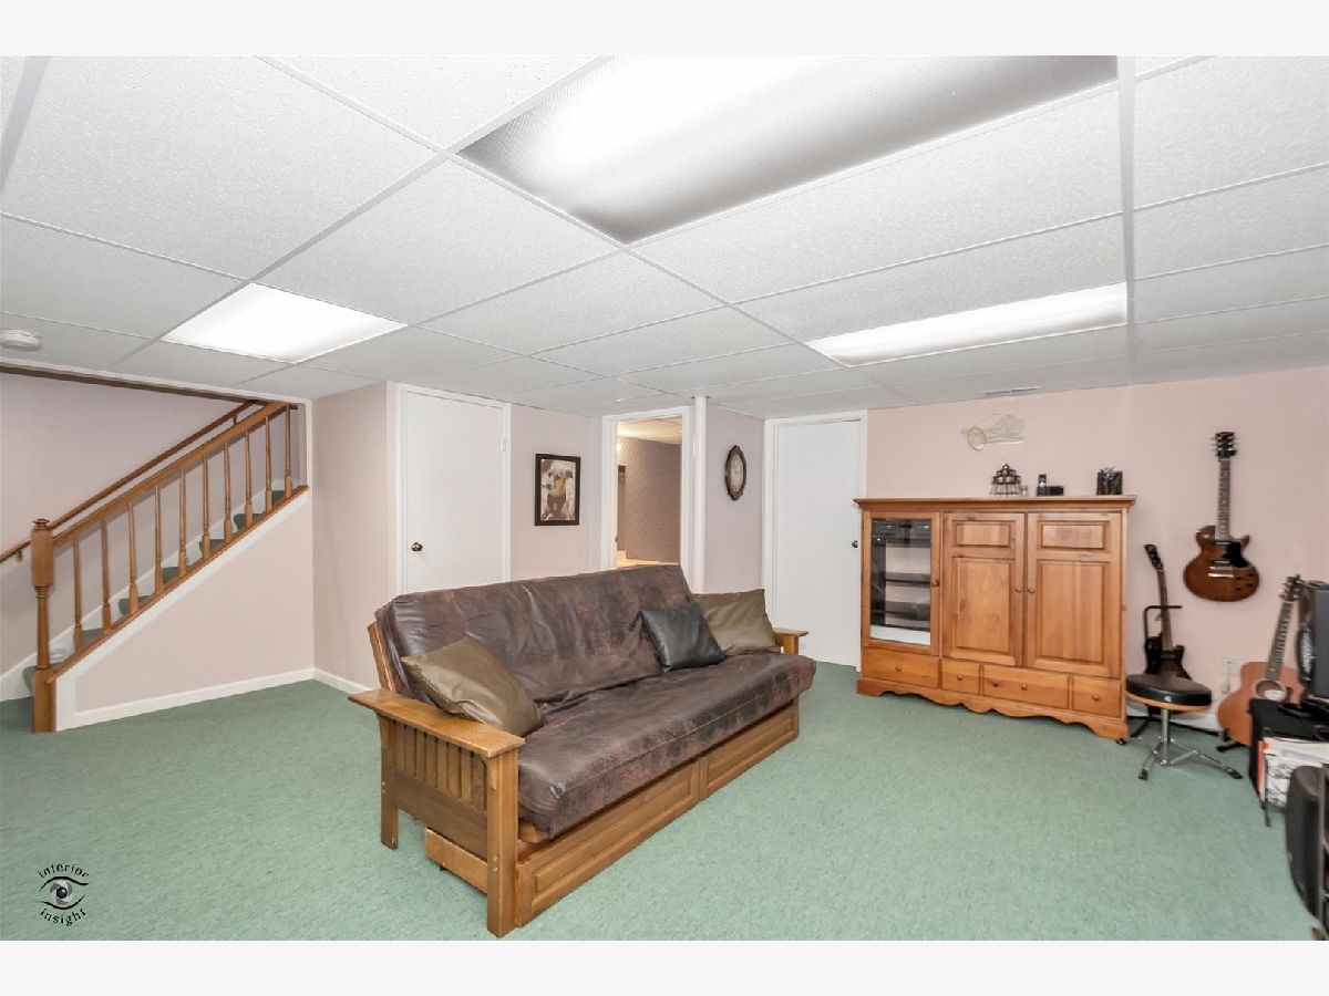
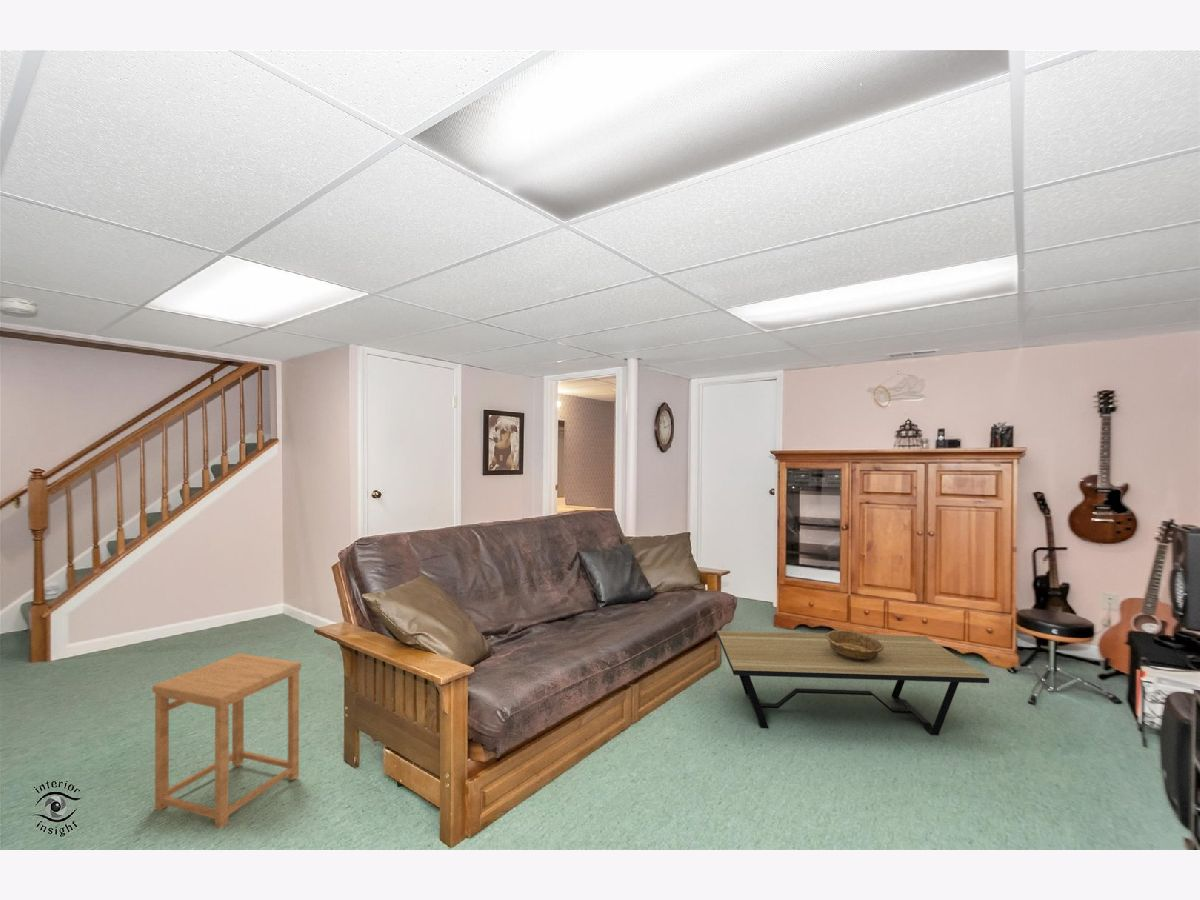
+ decorative bowl (854, 648)
+ side table (232, 732)
+ coffee table (839, 678)
